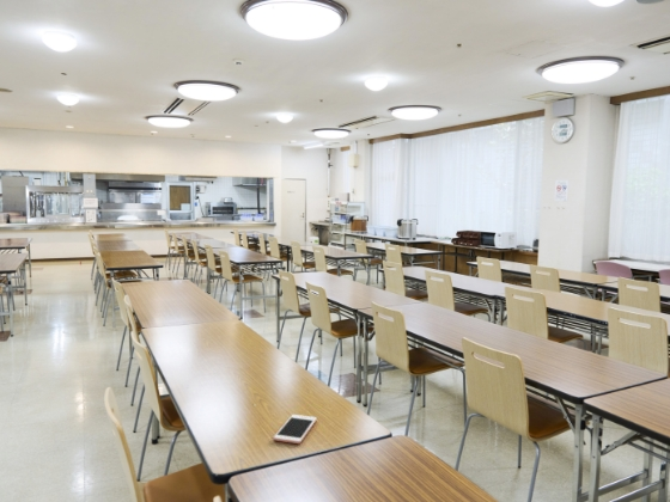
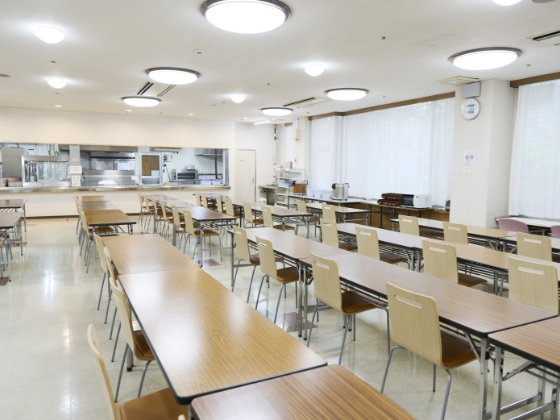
- cell phone (296, 428)
